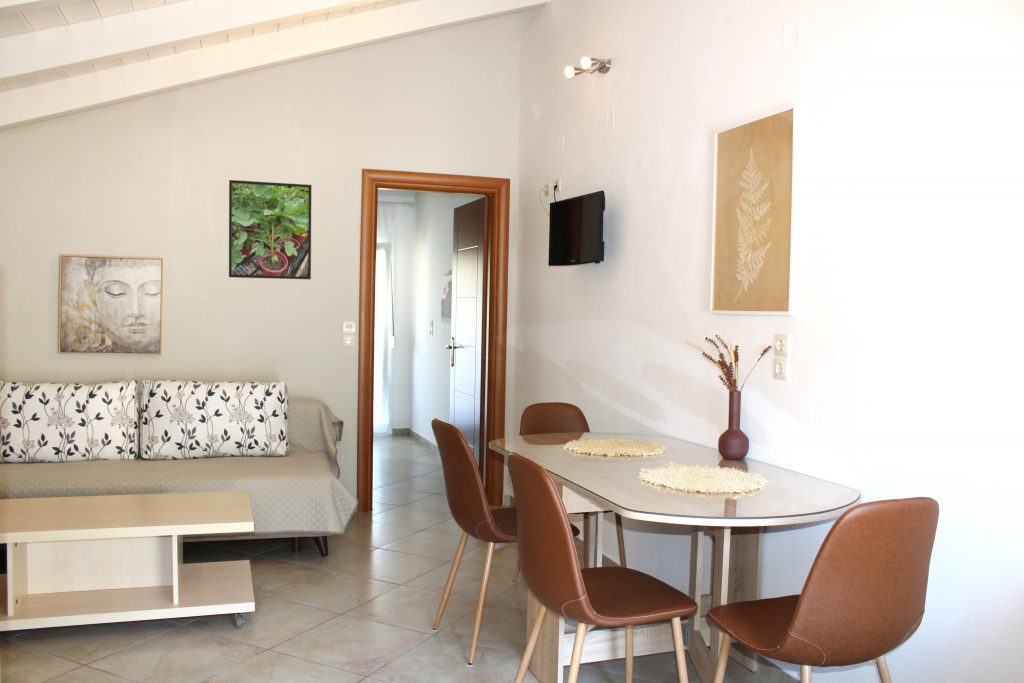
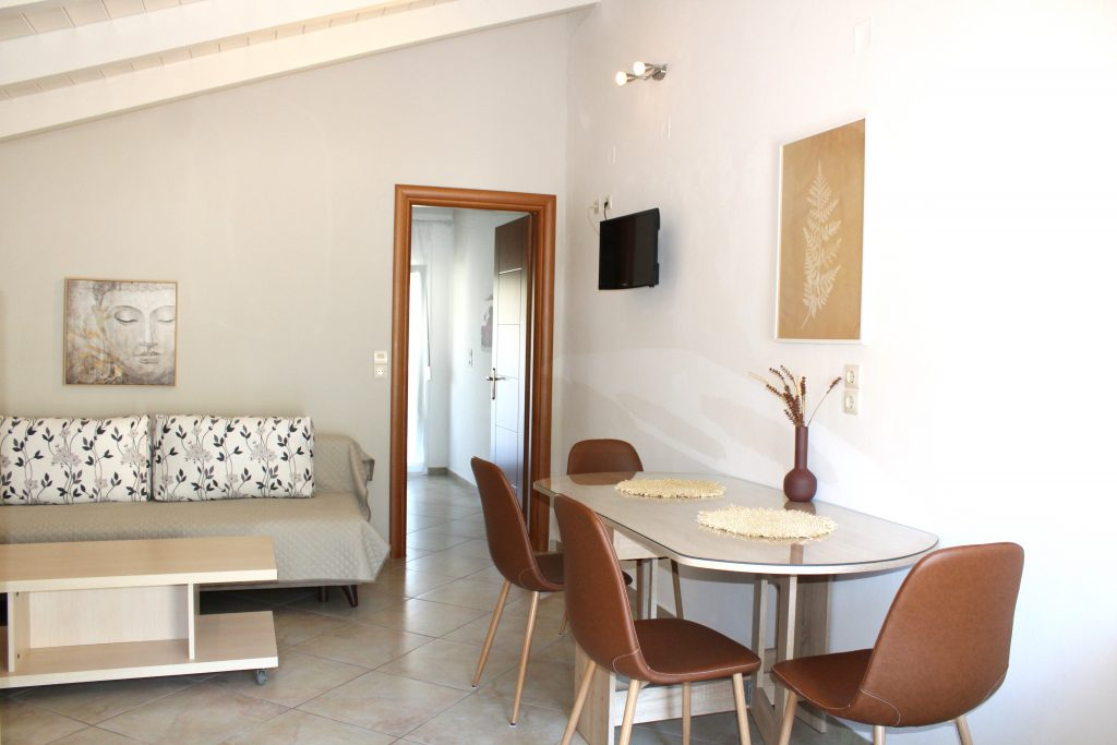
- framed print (270, 230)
